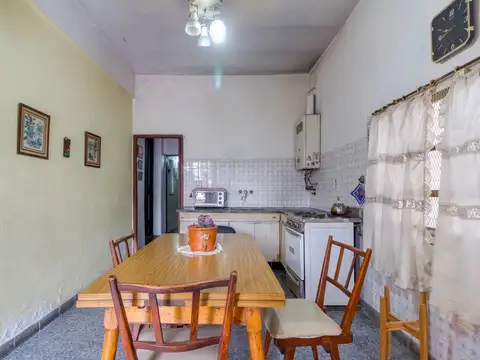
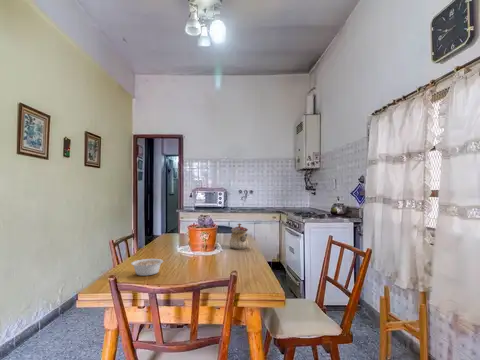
+ teapot (238, 235)
+ legume (148, 266)
